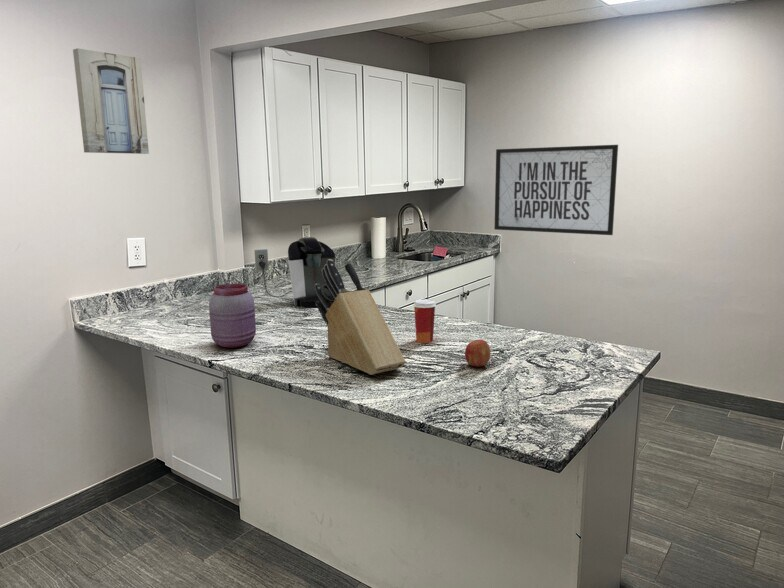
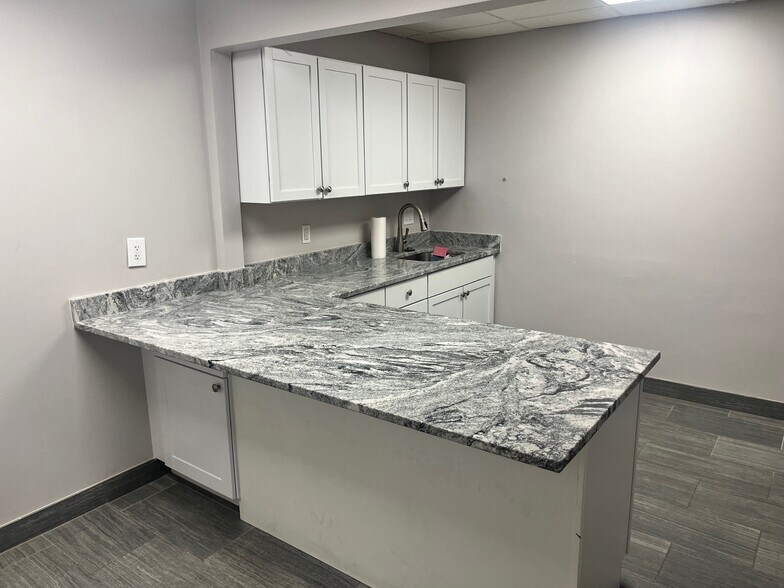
- fruit (477, 352)
- paper cup (424, 321)
- jar (232, 315)
- coffee maker (298, 271)
- mirror (551, 190)
- wall art (112, 104)
- knife block (356, 312)
